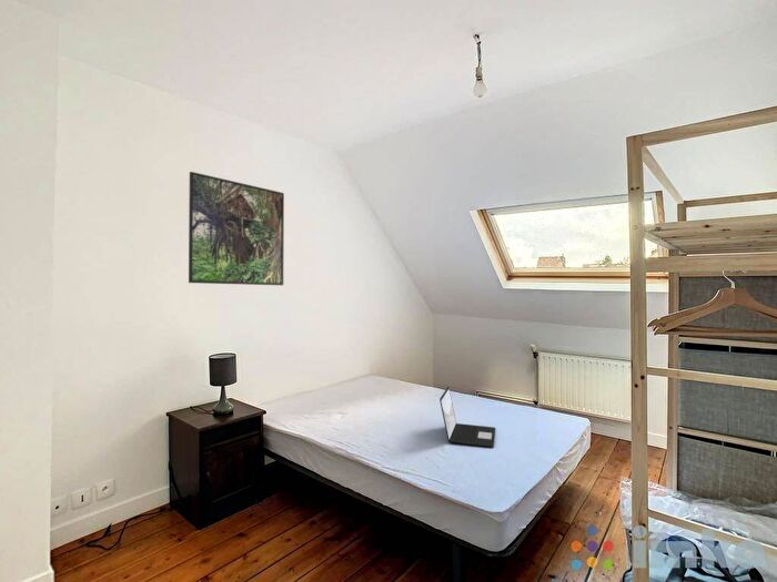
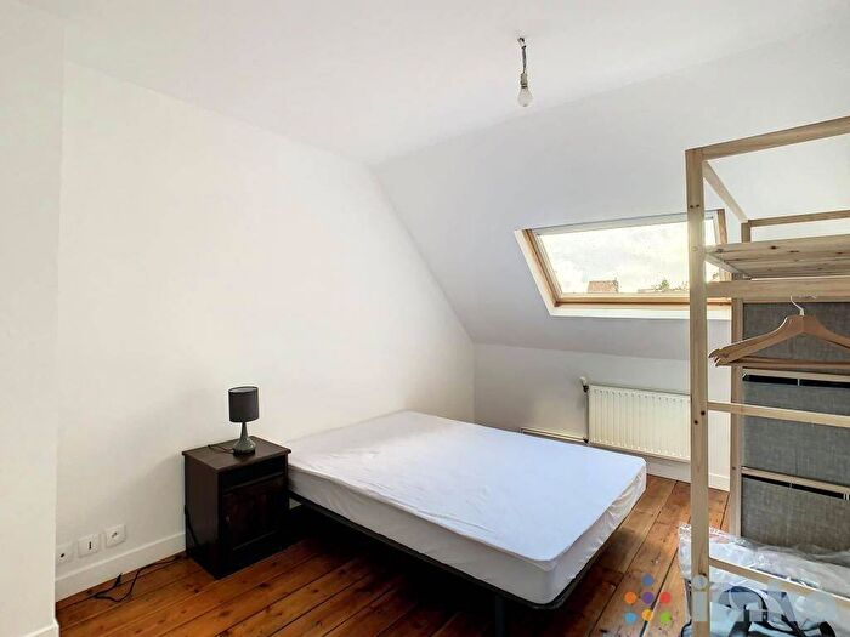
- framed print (240, 233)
- laptop (468, 425)
